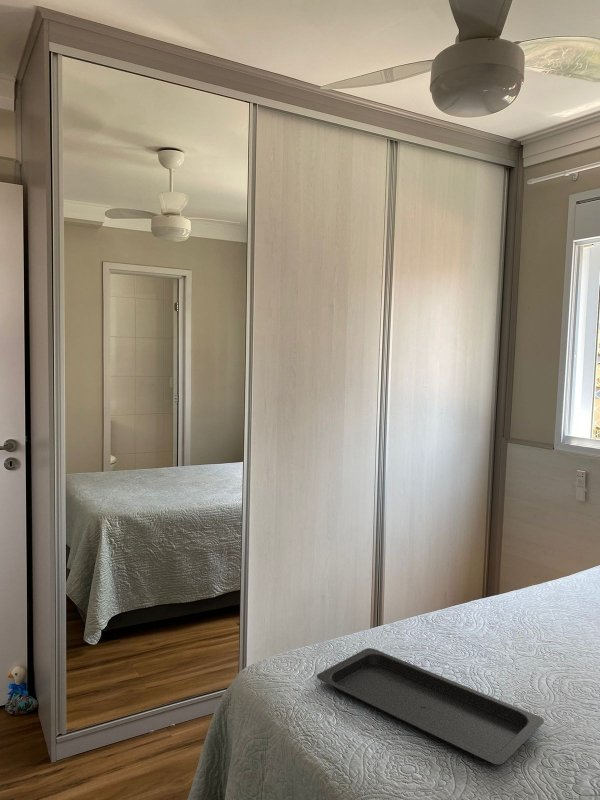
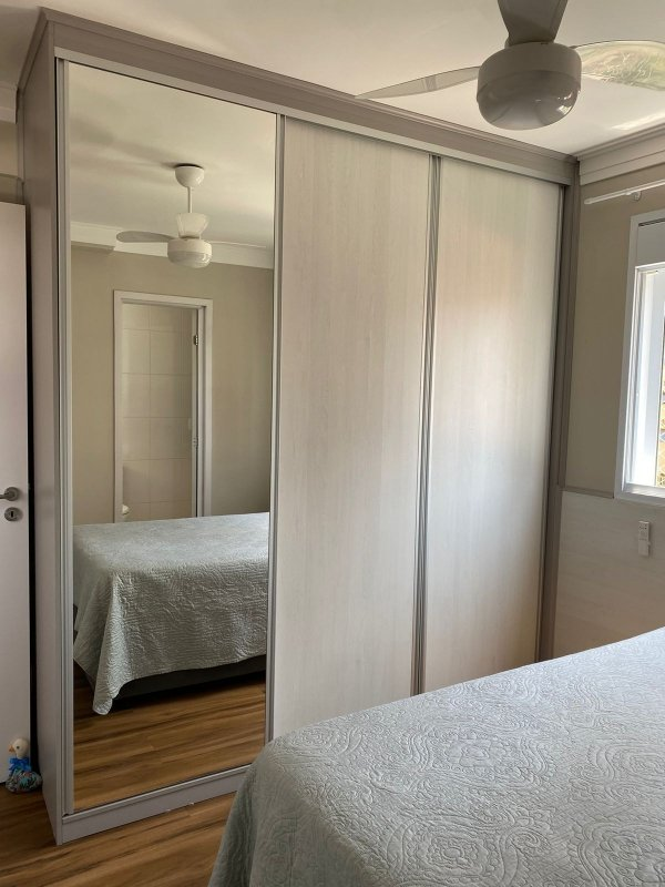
- serving tray (423, 701)
